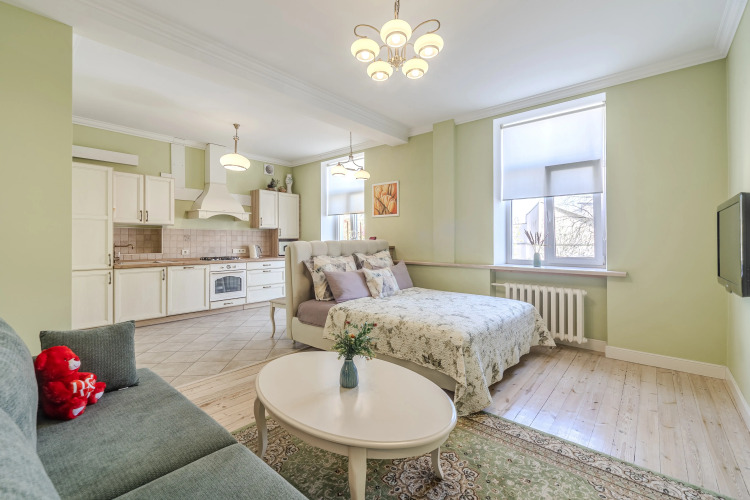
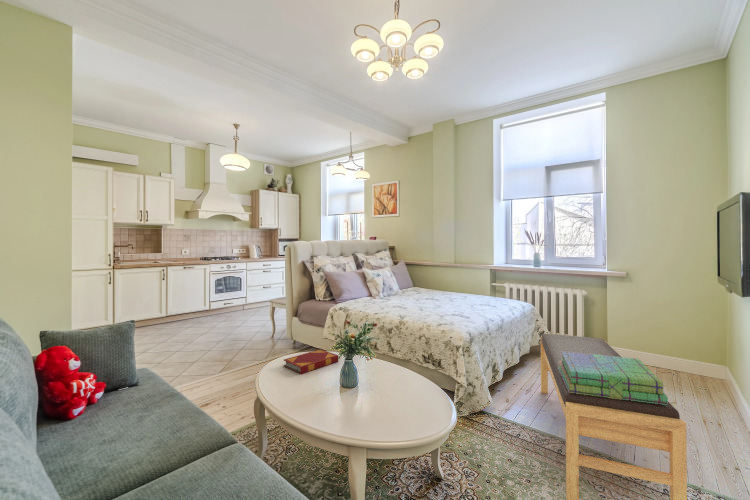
+ stack of books (605, 376)
+ bench (589, 399)
+ hardback book (311, 360)
